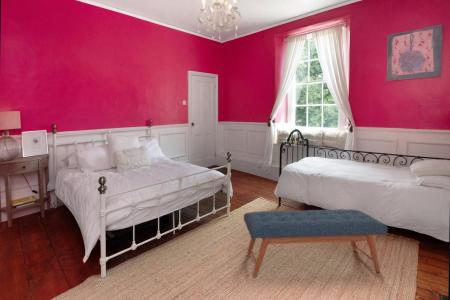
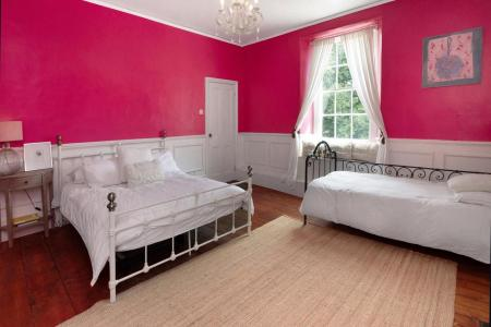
- bench (310, 239)
